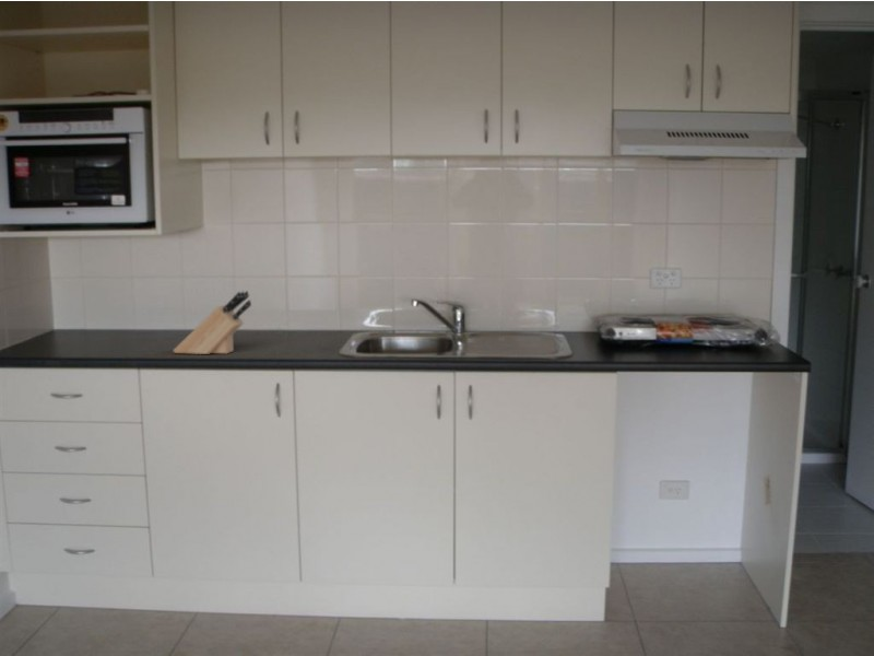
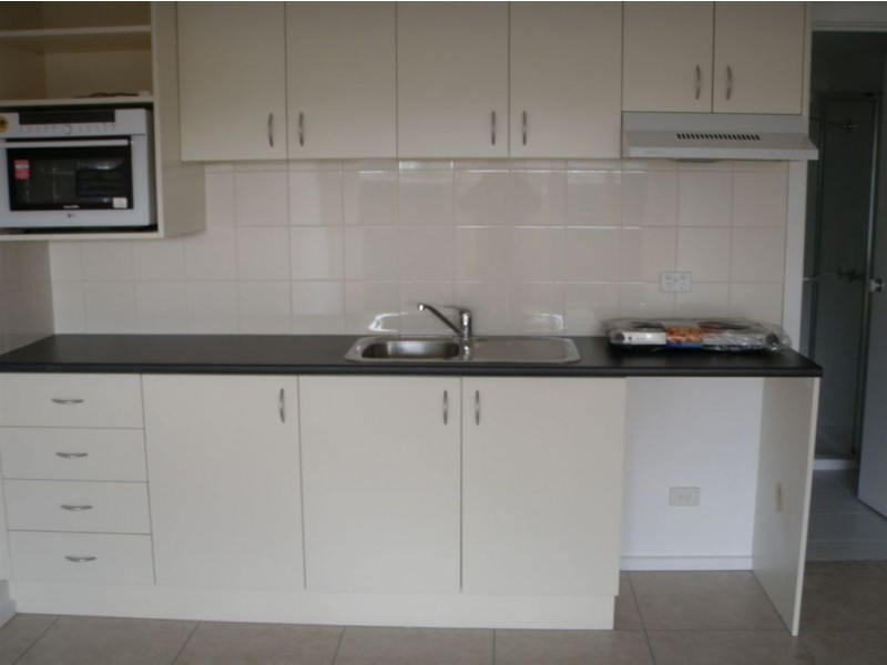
- knife block (213, 320)
